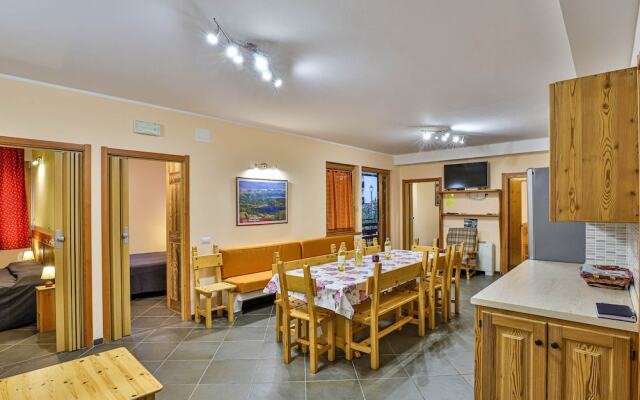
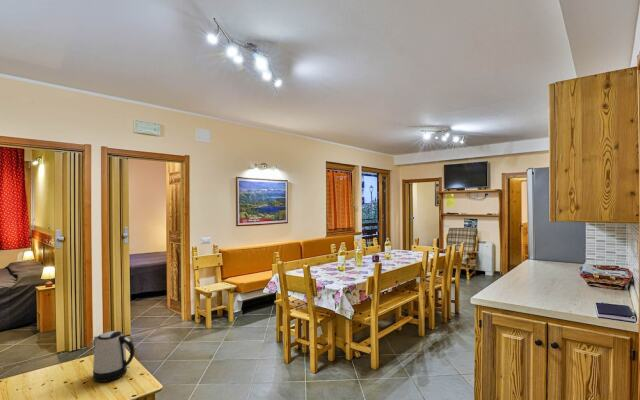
+ kettle (114, 353)
